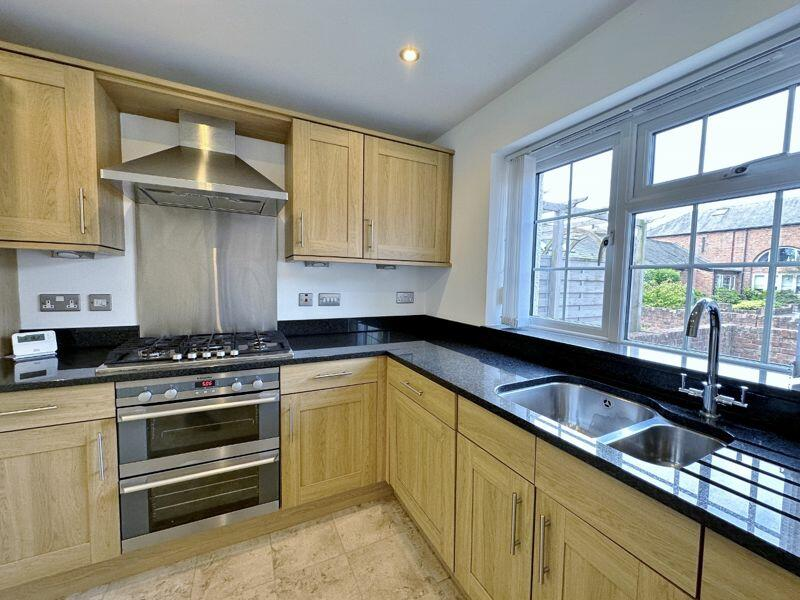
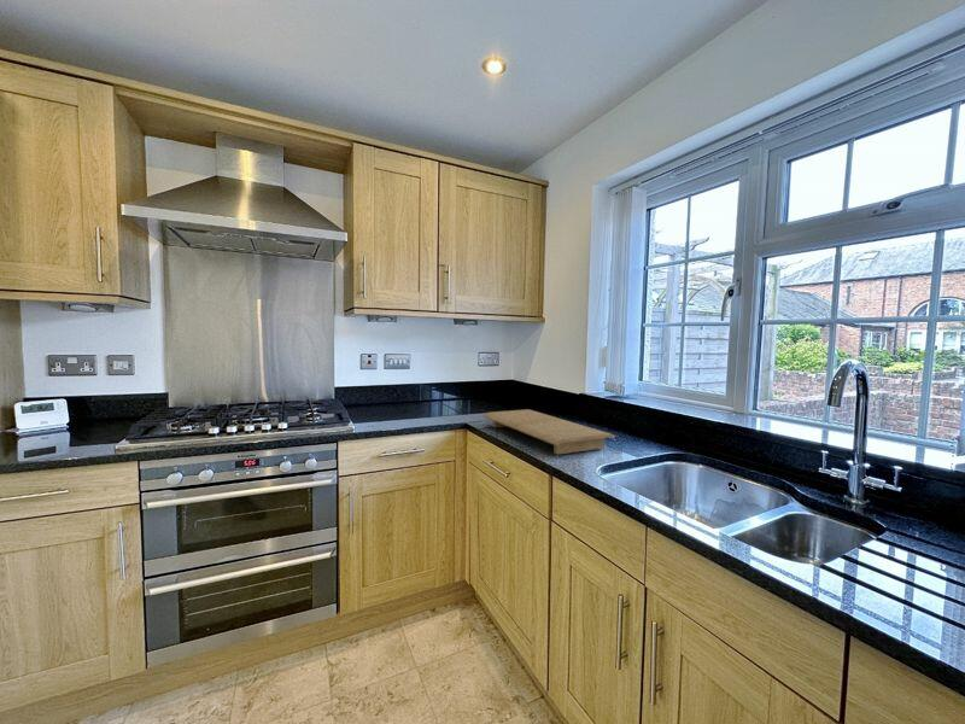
+ cutting board (542, 428)
